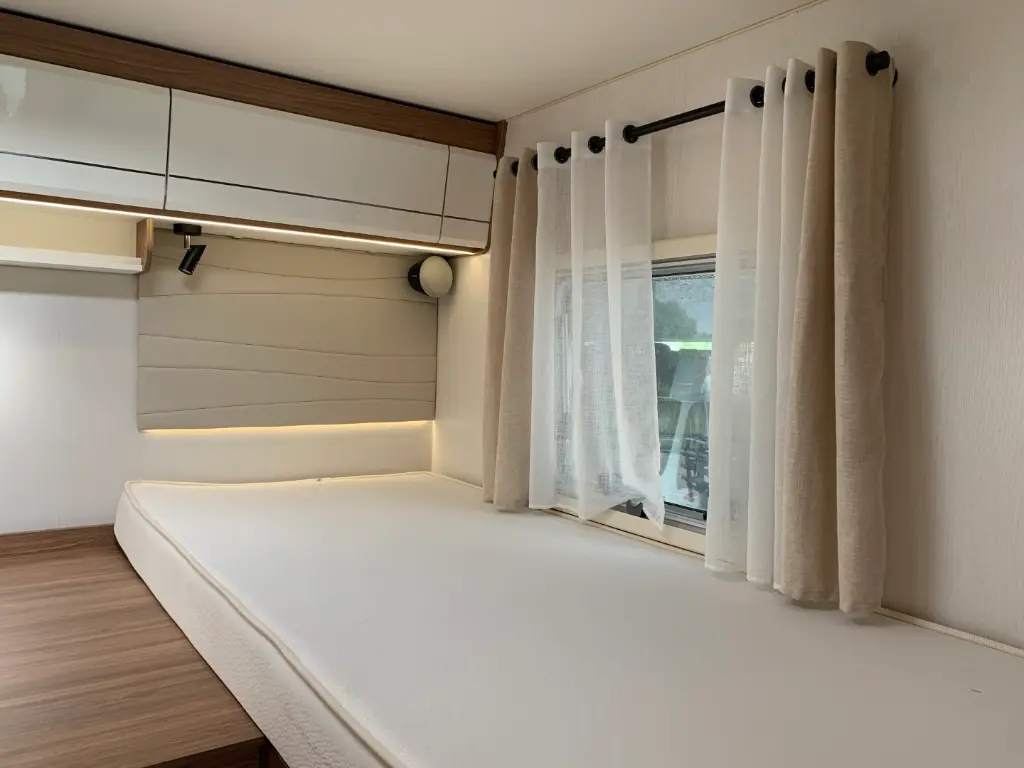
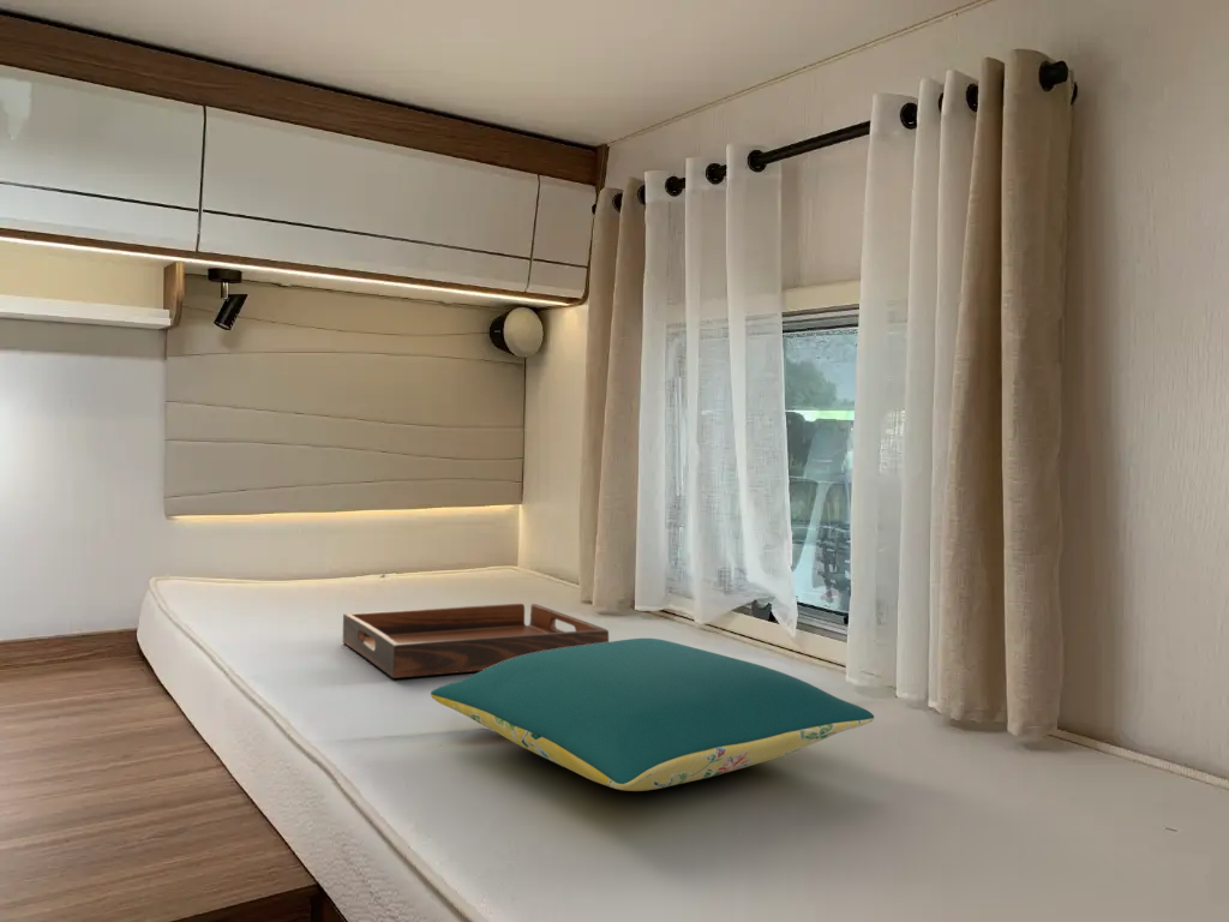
+ serving tray (472, 635)
+ pillow (645, 705)
